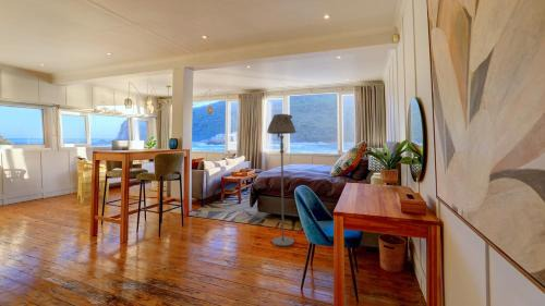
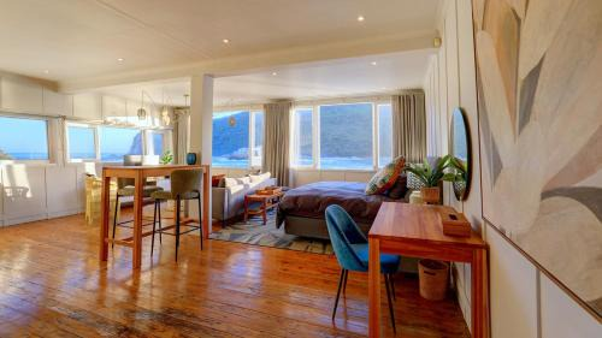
- floor lamp (281, 179)
